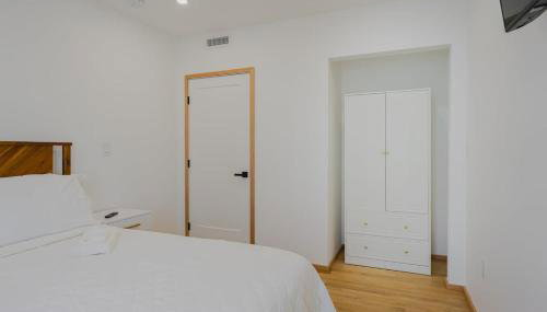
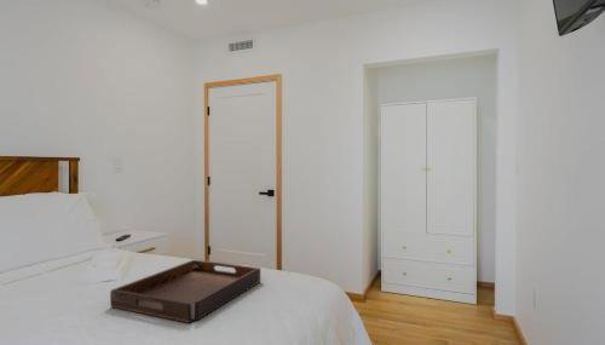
+ serving tray (192, 284)
